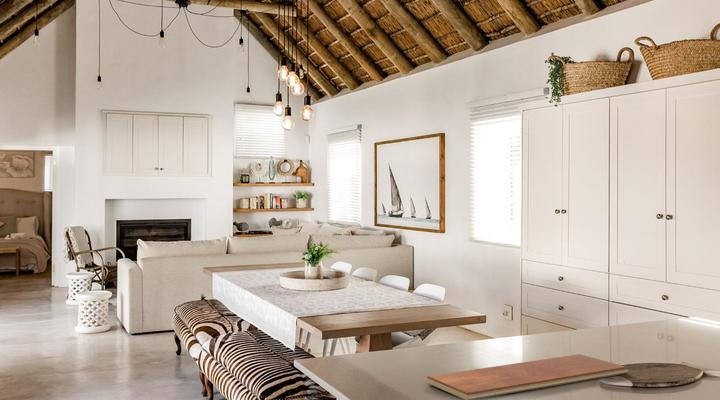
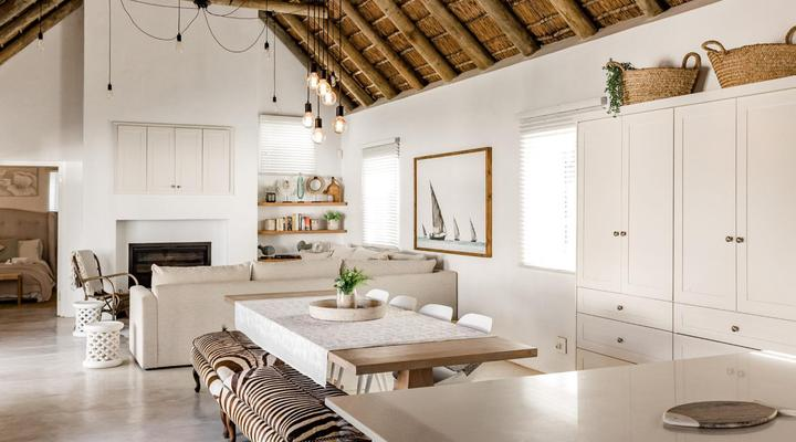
- chopping board (530, 374)
